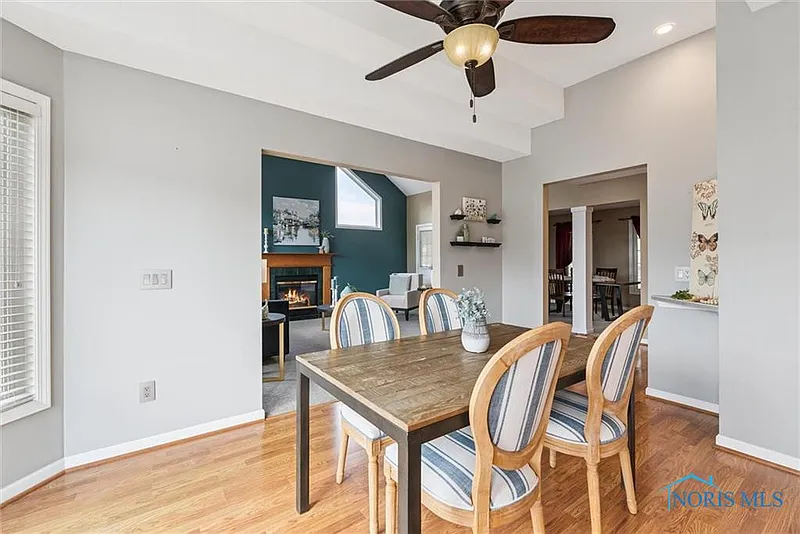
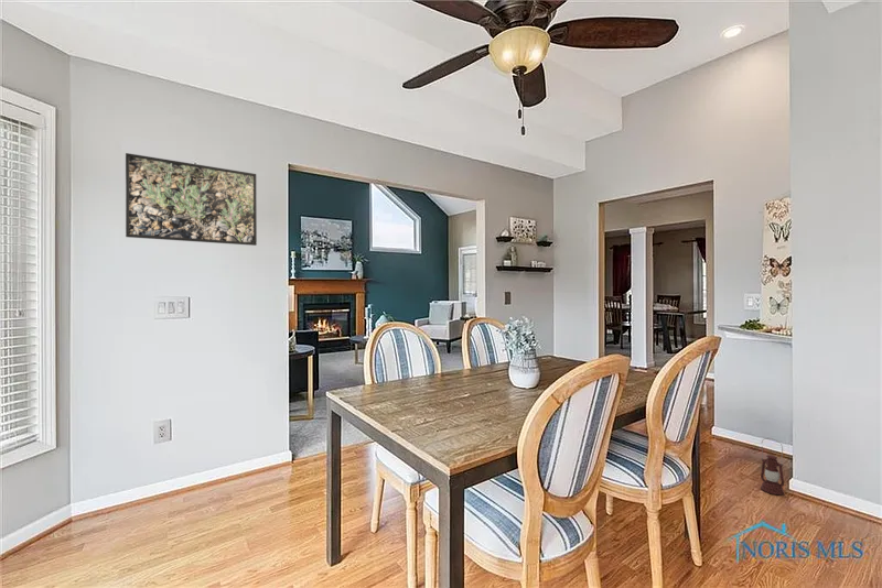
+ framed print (195, 203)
+ lantern (772, 464)
